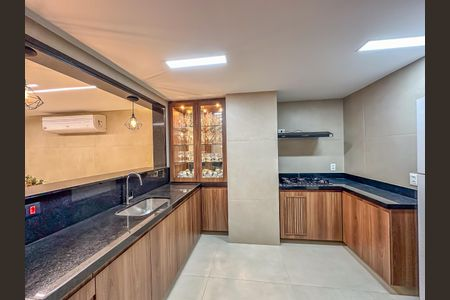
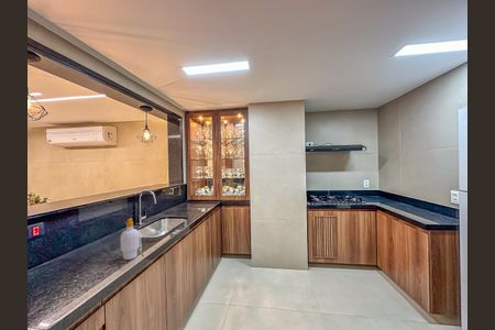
+ soap bottle (130, 238)
